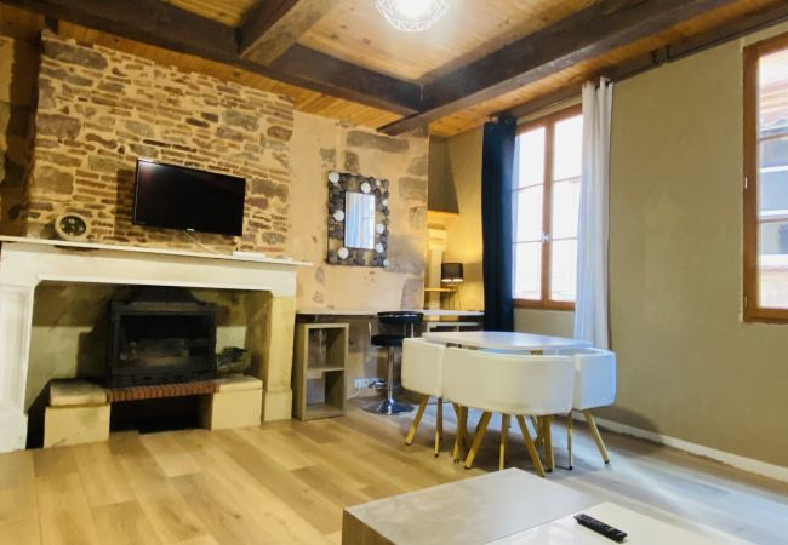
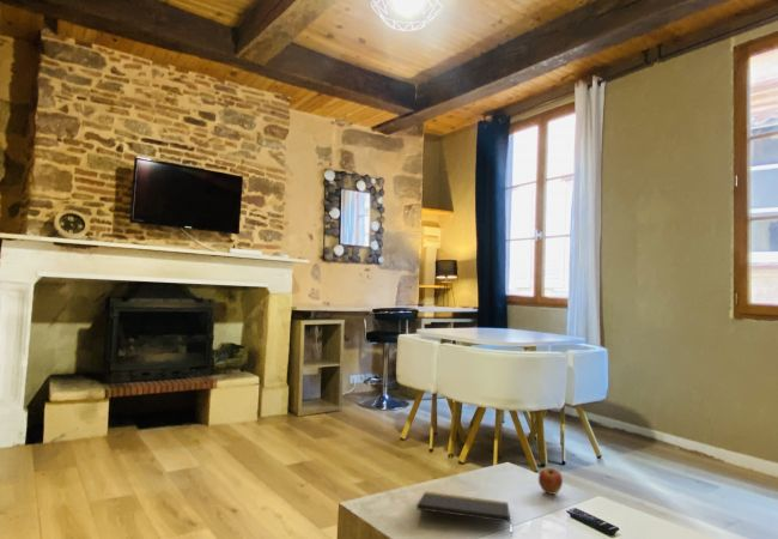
+ notepad (463, 505)
+ fruit (549, 479)
